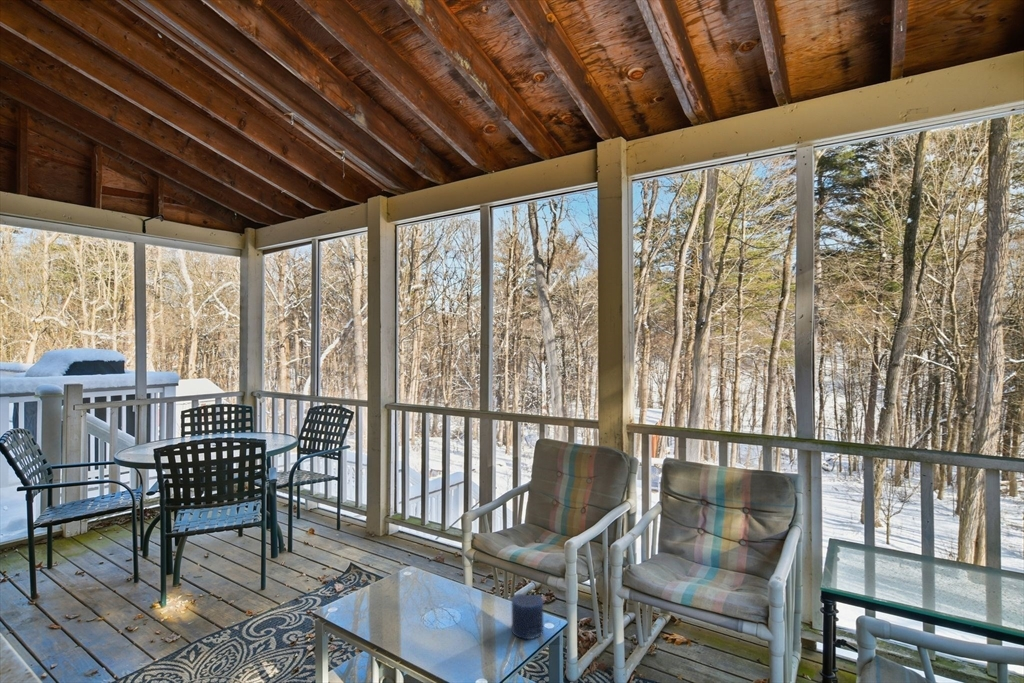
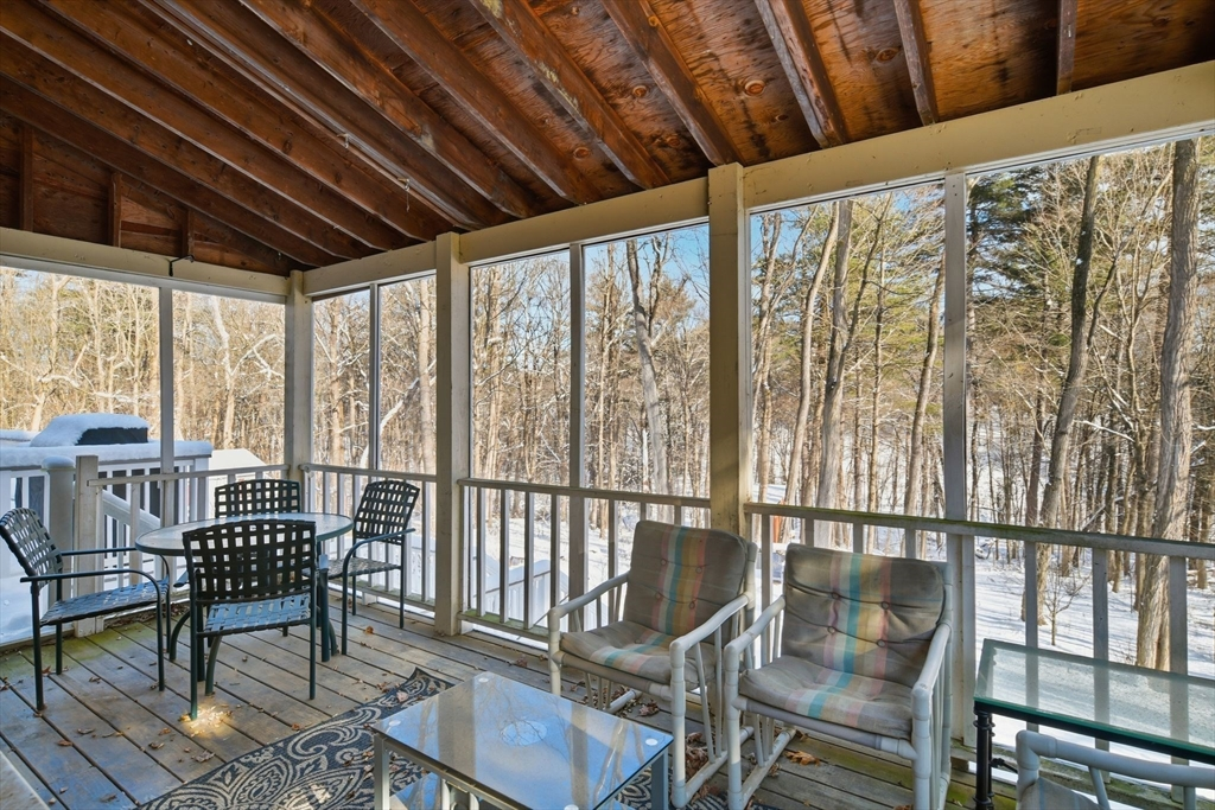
- candle (527, 615)
